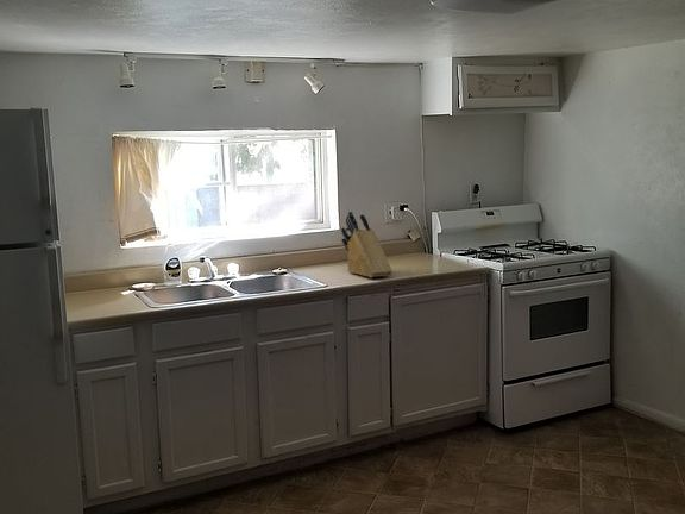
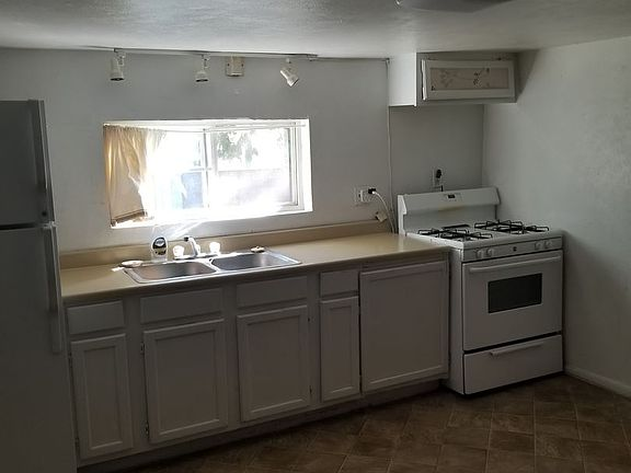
- knife block (364, 243)
